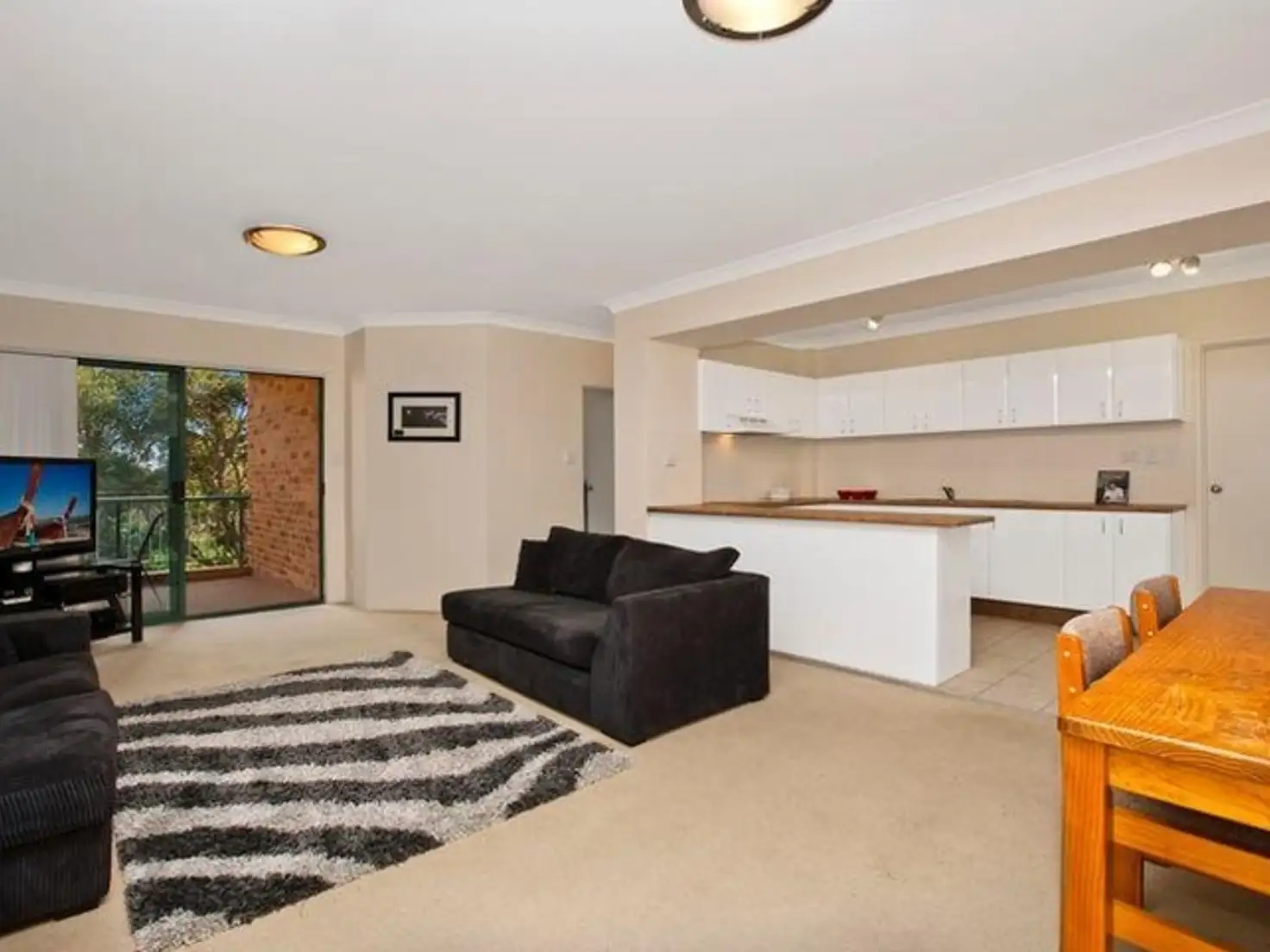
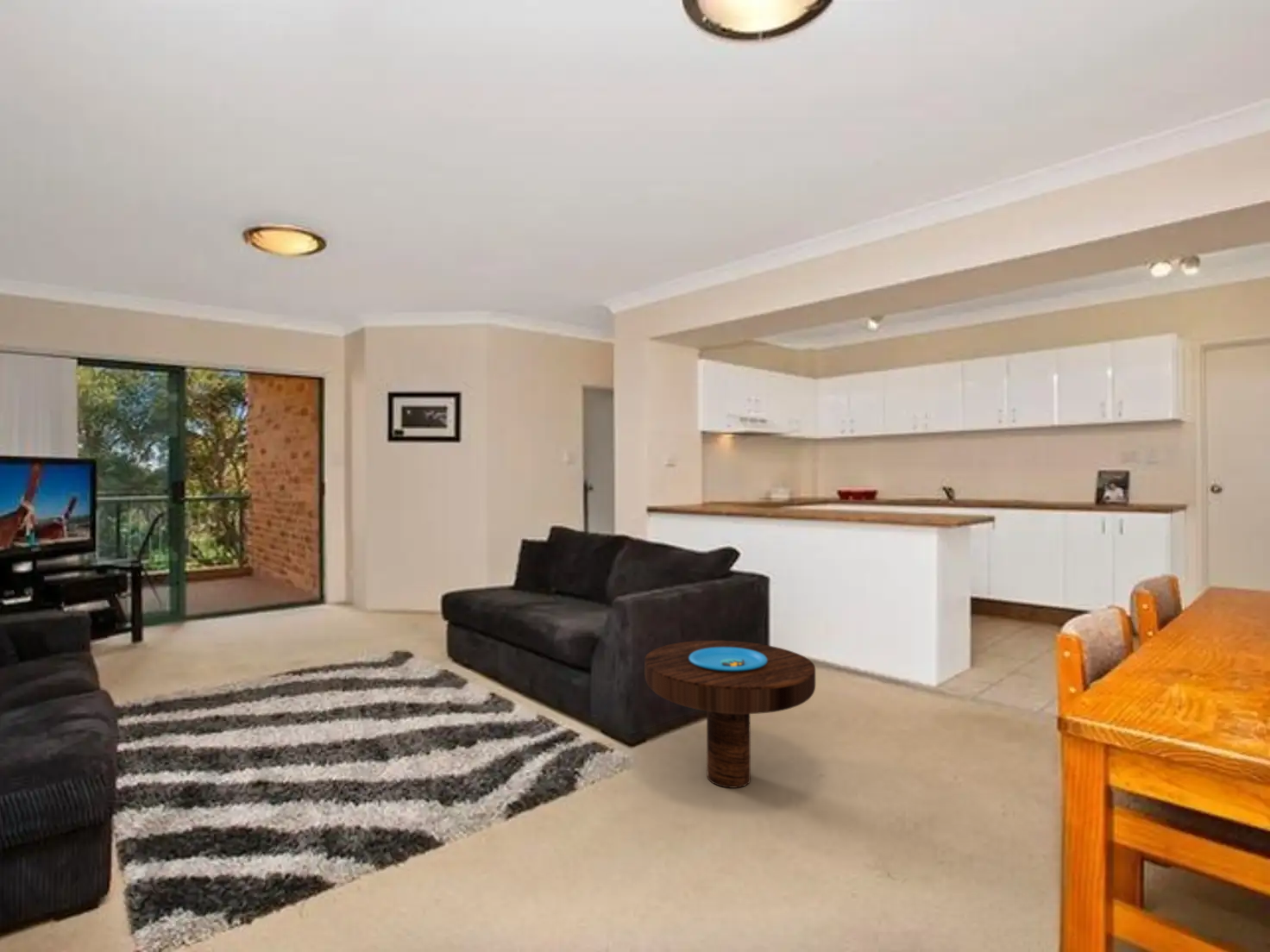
+ side table (728, 716)
